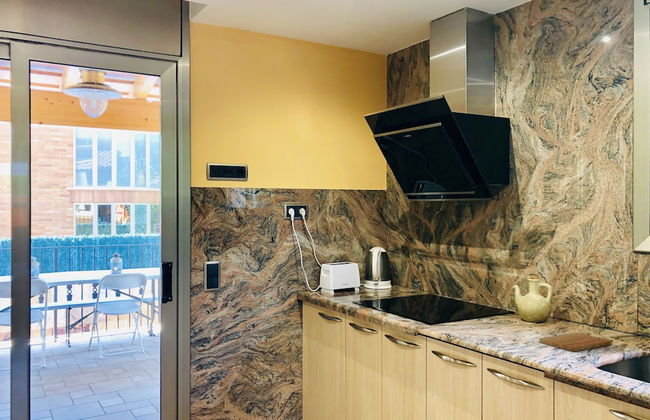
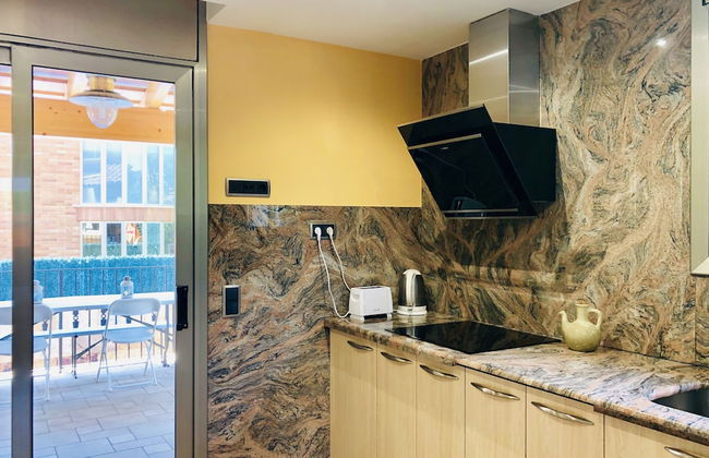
- cutting board (575, 341)
